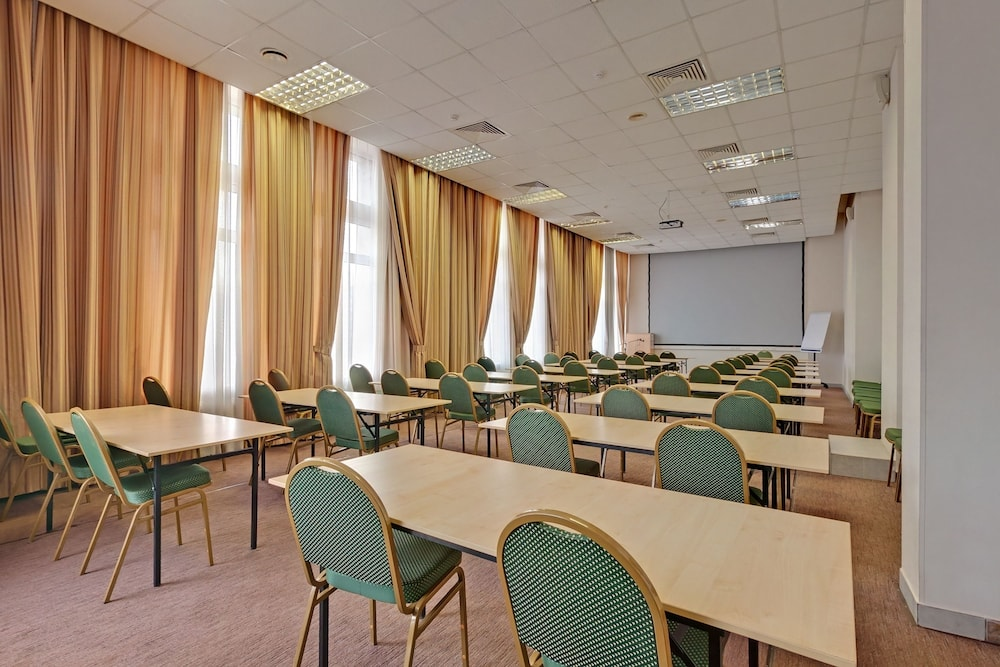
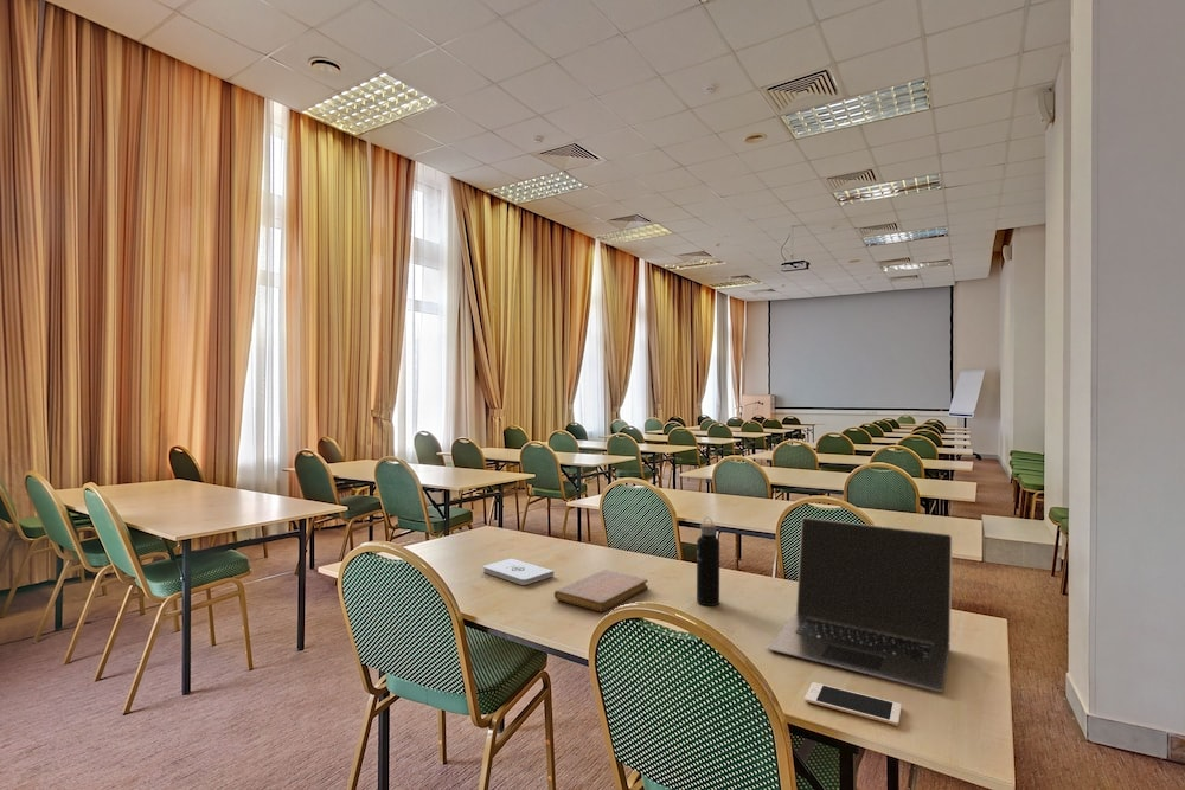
+ notepad (517, 571)
+ cell phone (852, 702)
+ water bottle (707, 559)
+ laptop (860, 591)
+ notebook (602, 589)
